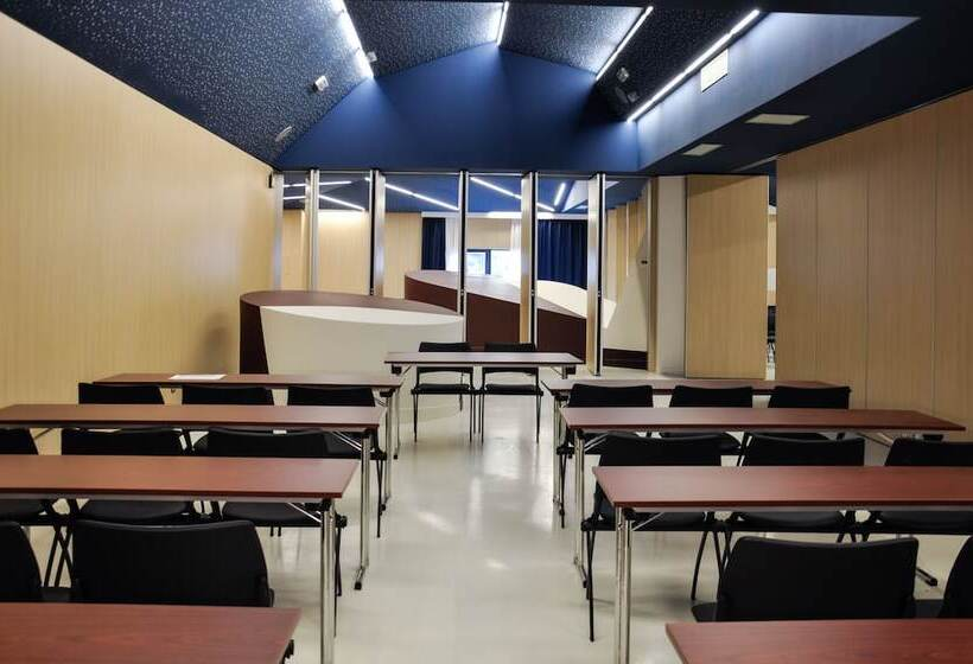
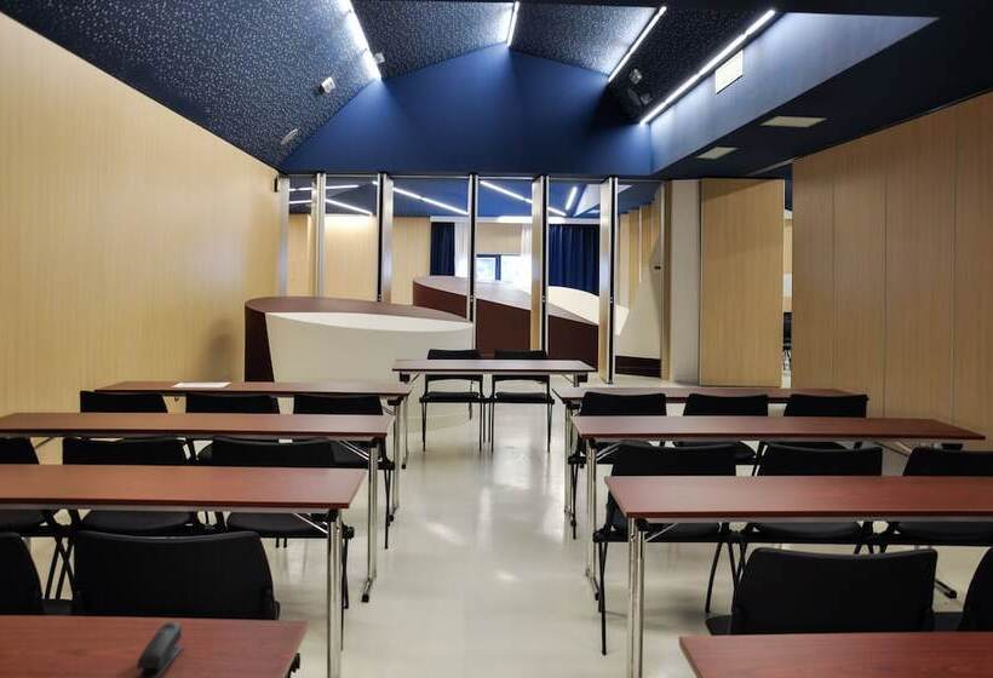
+ stapler (160, 648)
